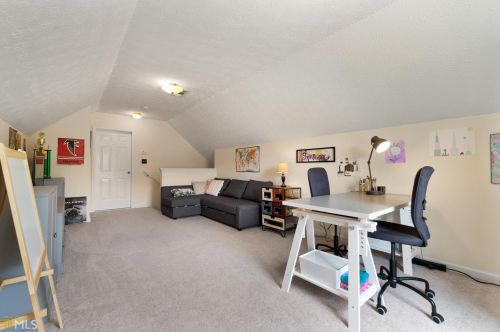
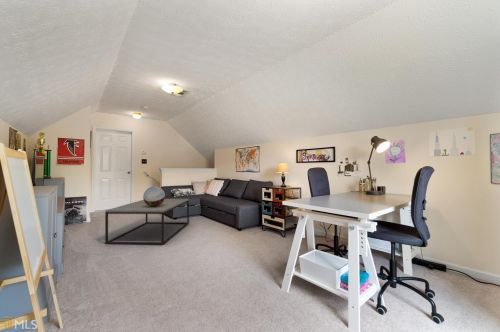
+ decorative globe (154, 196)
+ coffee table (153, 222)
